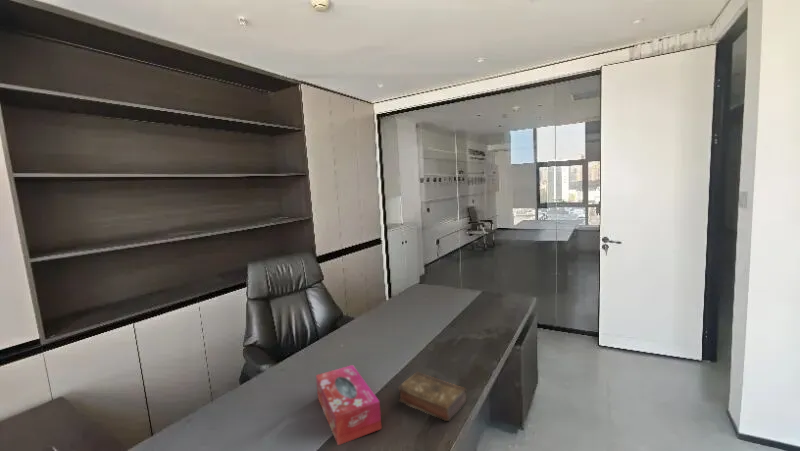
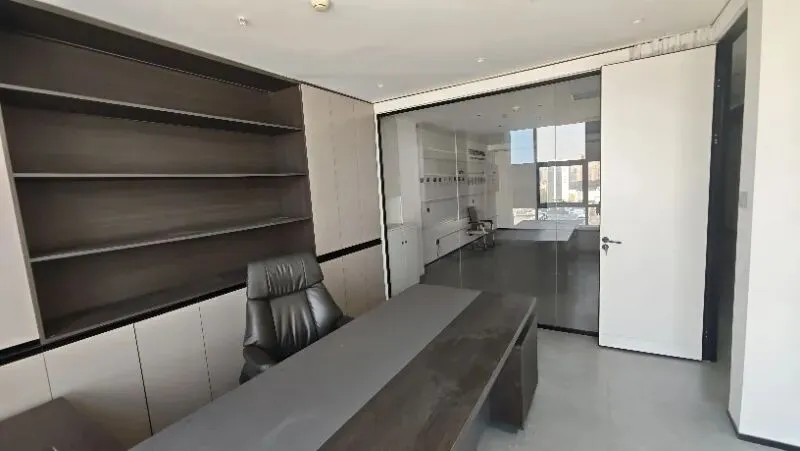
- book (432, 394)
- tissue box (346, 400)
